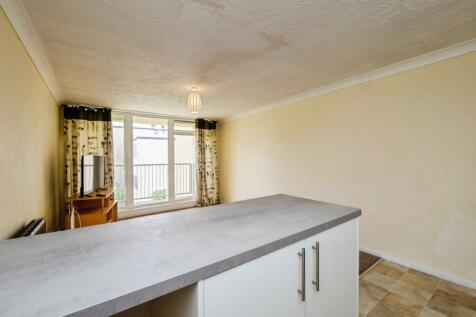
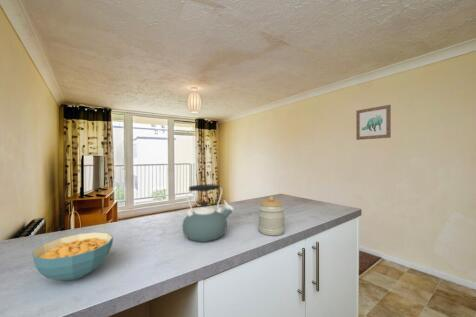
+ kettle (209, 209)
+ cereal bowl (76, 259)
+ wall art (372, 123)
+ jar (271, 213)
